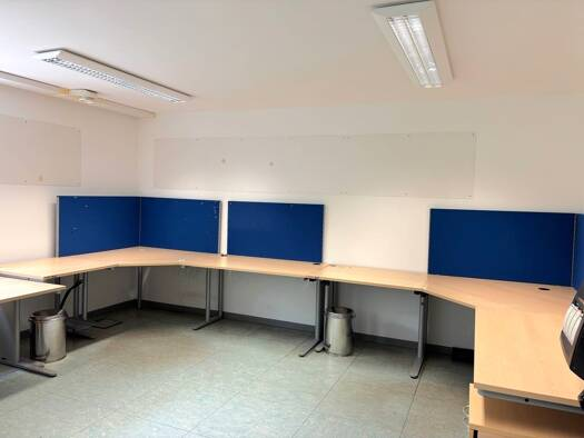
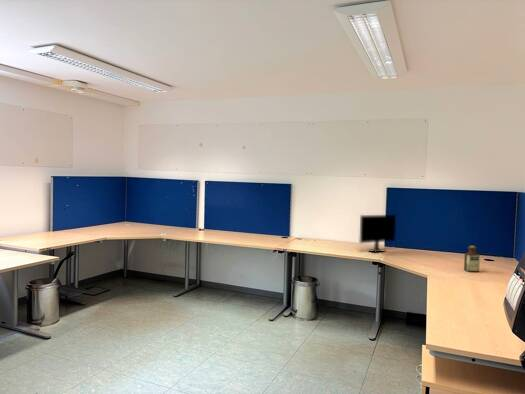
+ monitor (377, 233)
+ bottle (472, 258)
